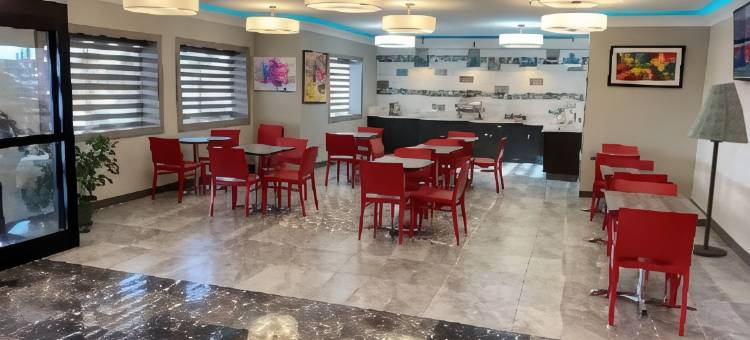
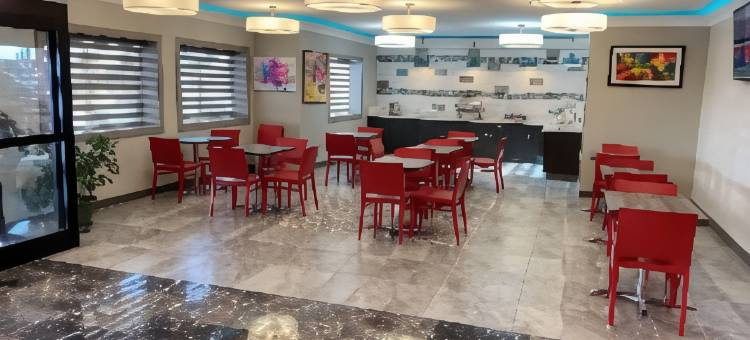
- floor lamp (713, 168)
